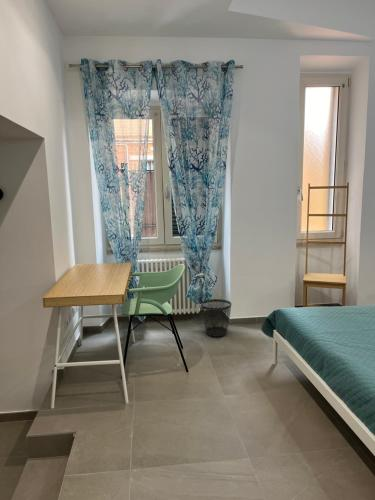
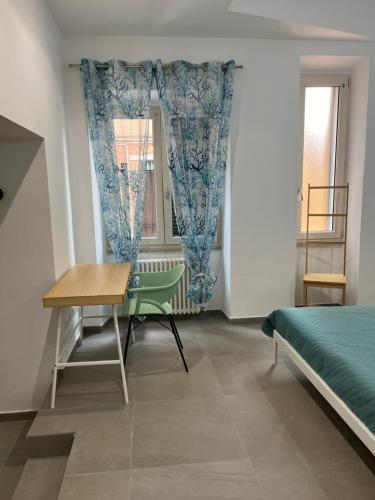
- wastebasket (216, 318)
